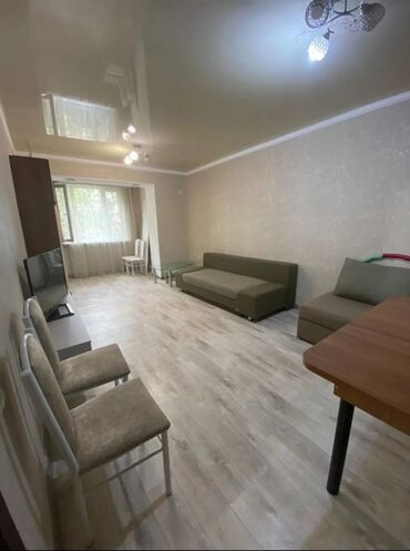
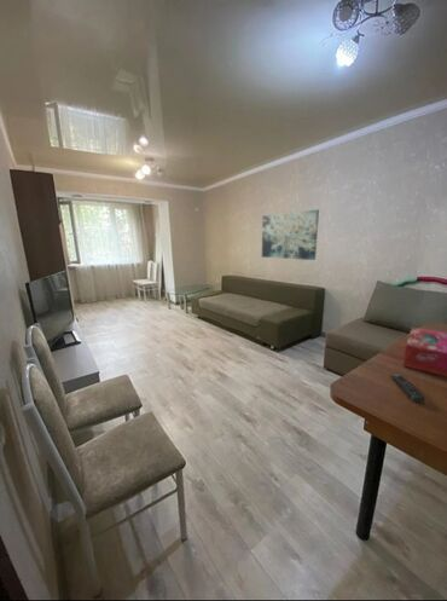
+ tissue box (428, 348)
+ wall art (286, 236)
+ remote control (405, 386)
